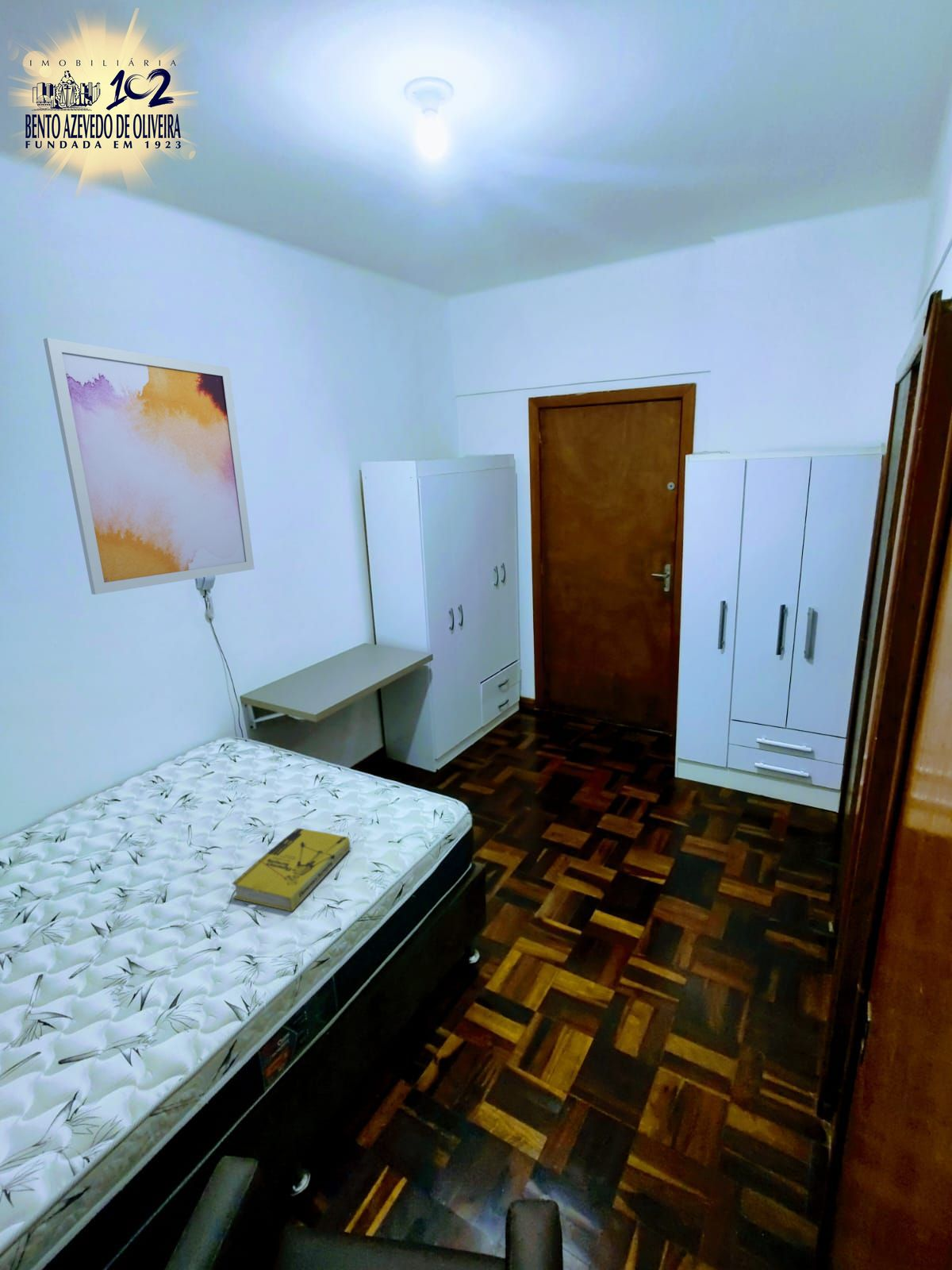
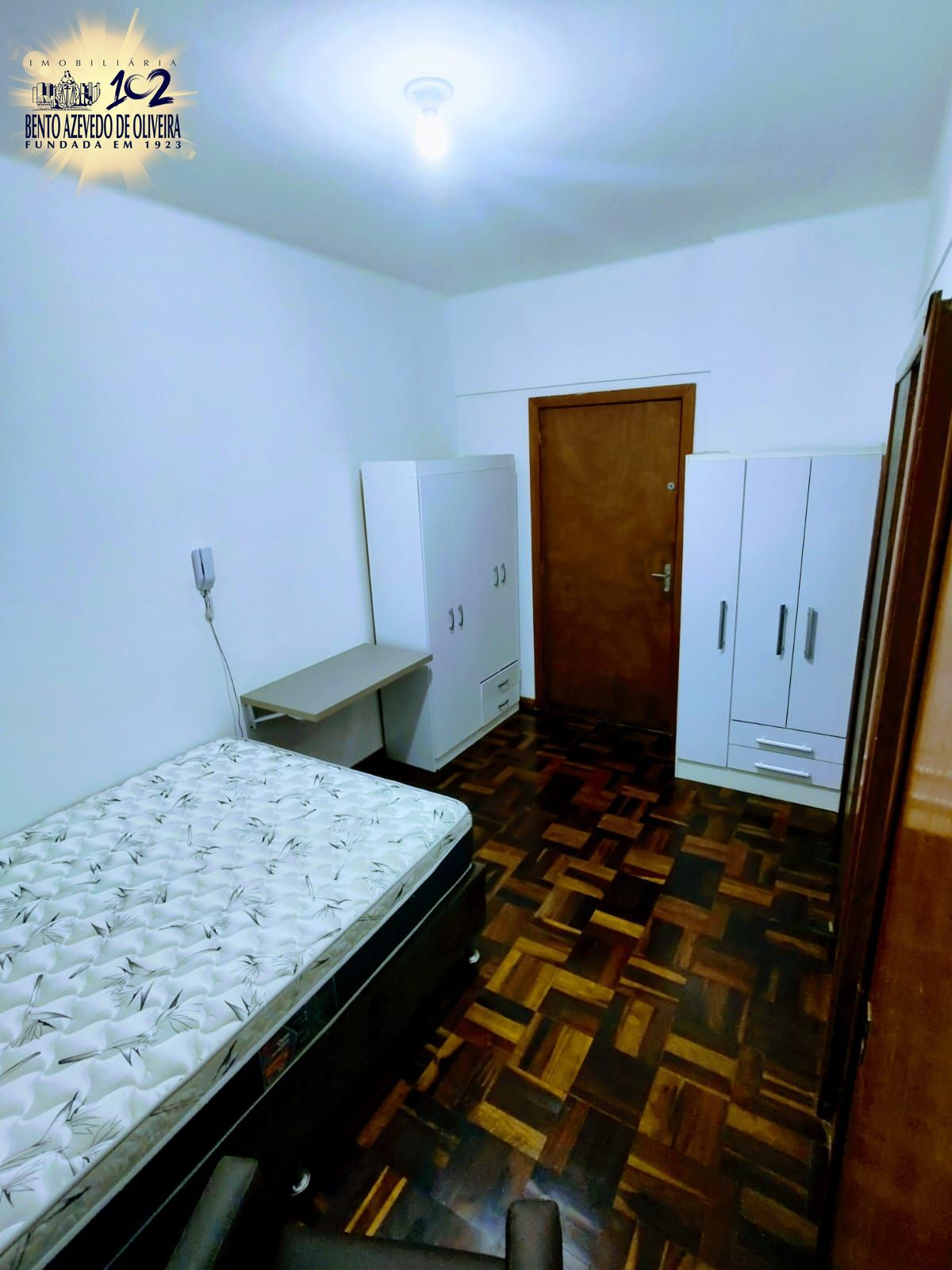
- wall art (165, 472)
- book (294, 864)
